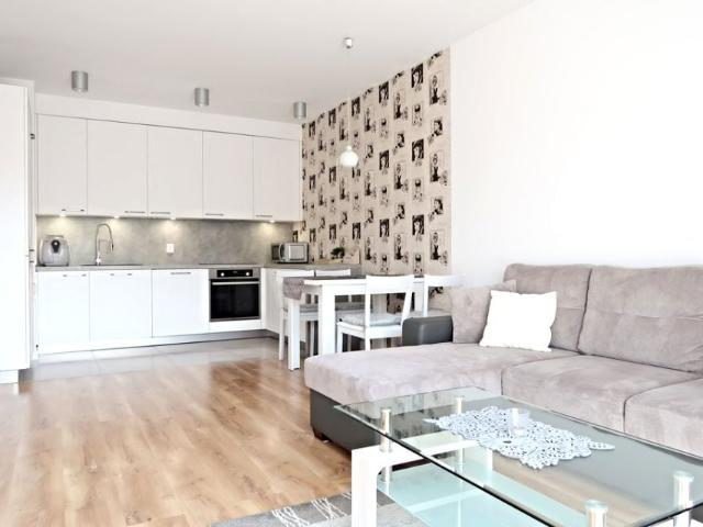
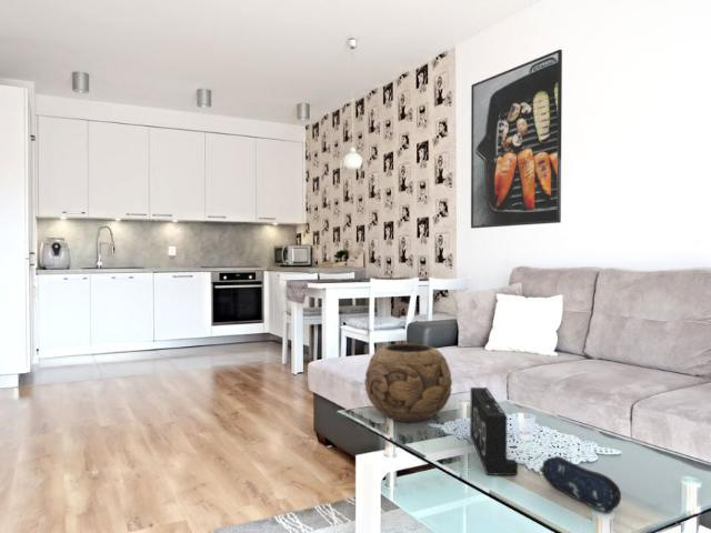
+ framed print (511, 147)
+ decorative bowl (408, 381)
+ pencil case (579, 482)
+ alarm clock (491, 425)
